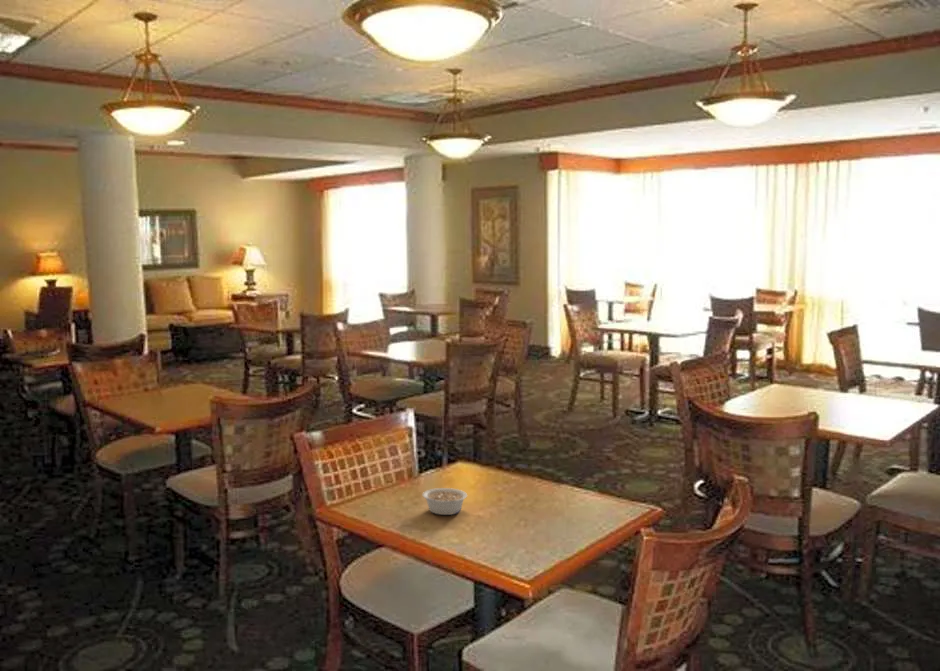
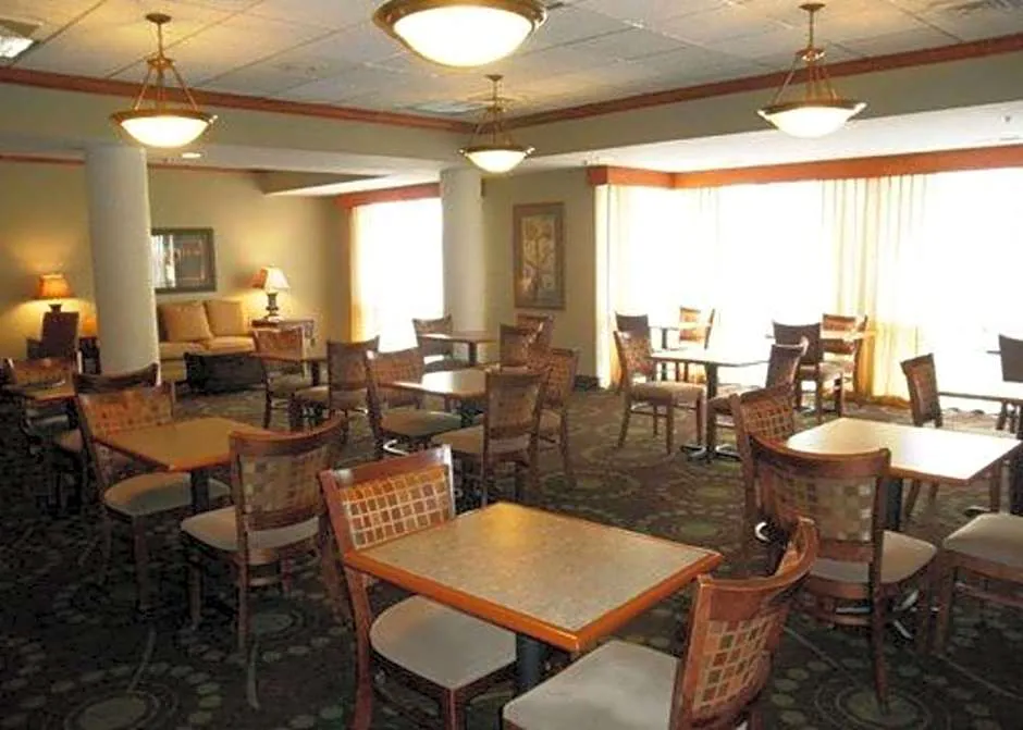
- legume (446, 501)
